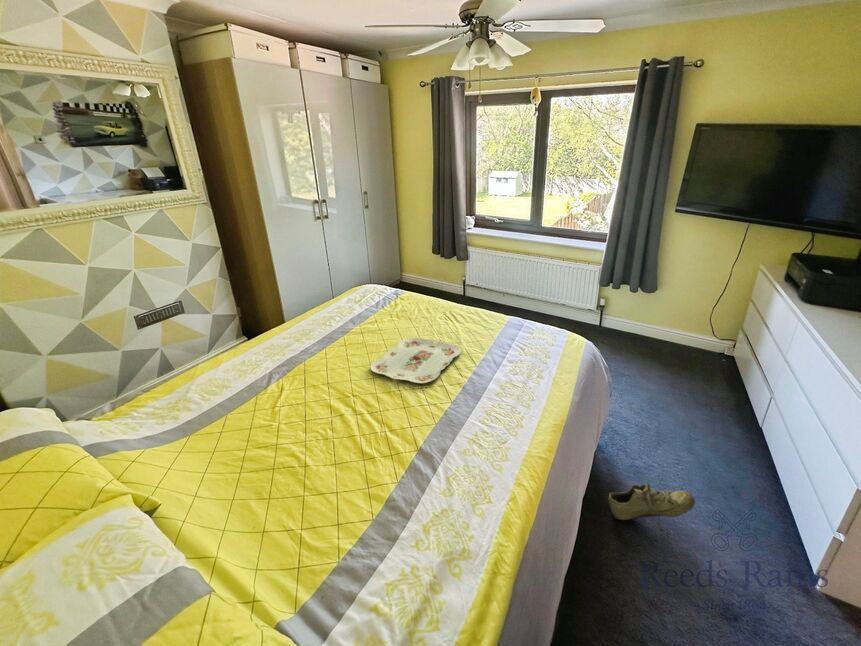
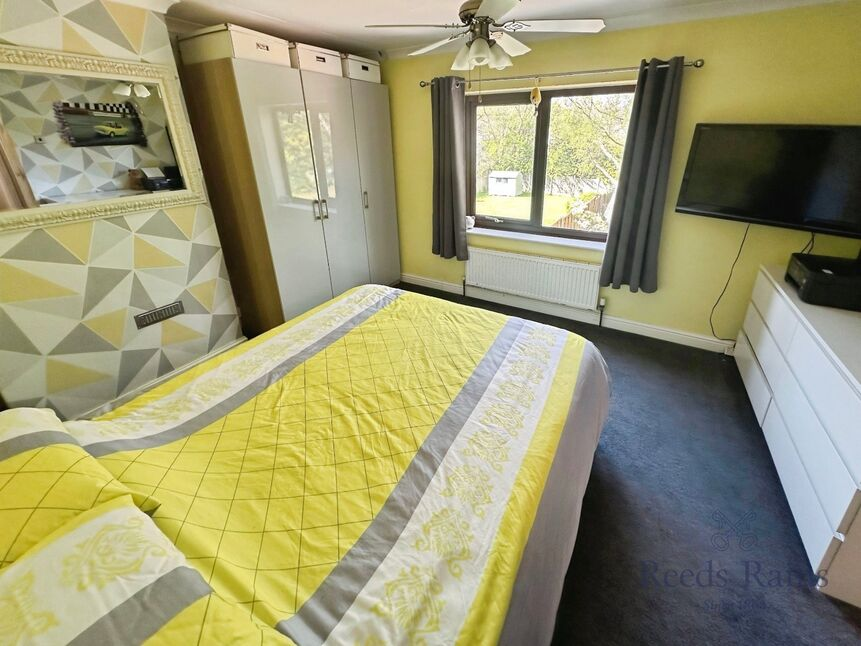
- serving tray (417, 358)
- shoe (648, 502)
